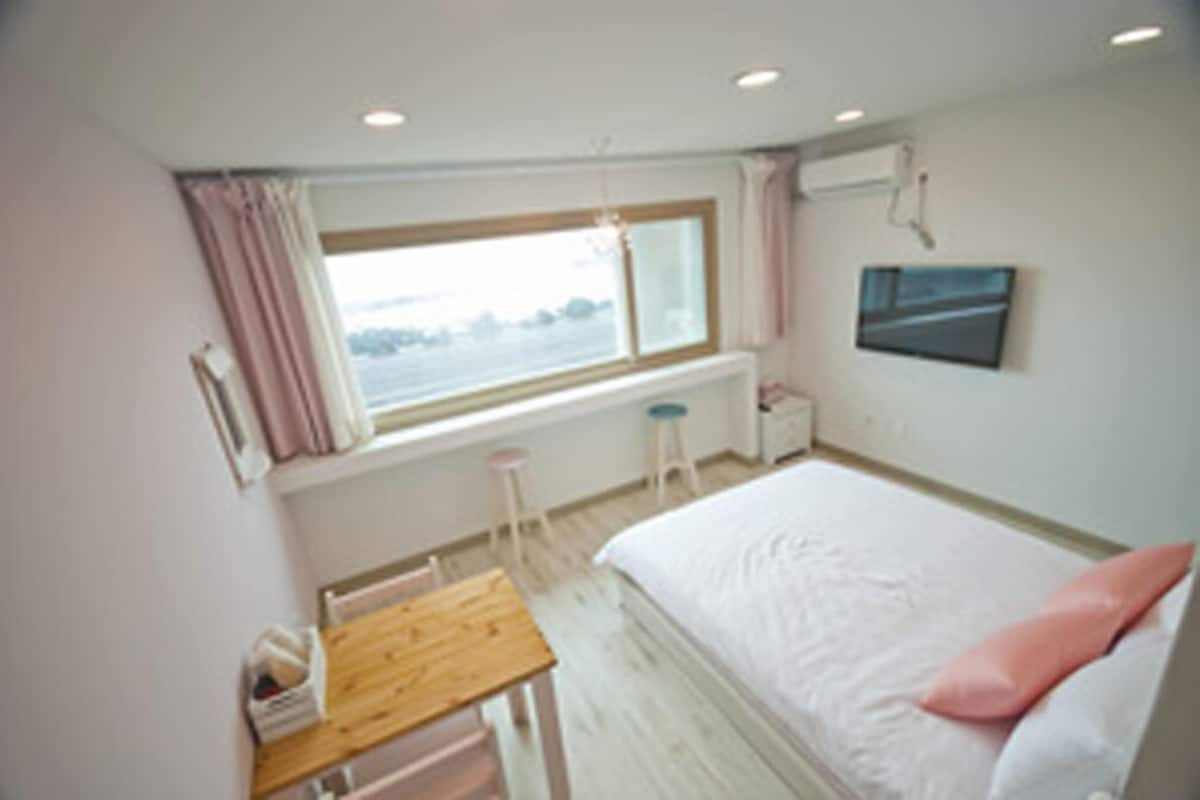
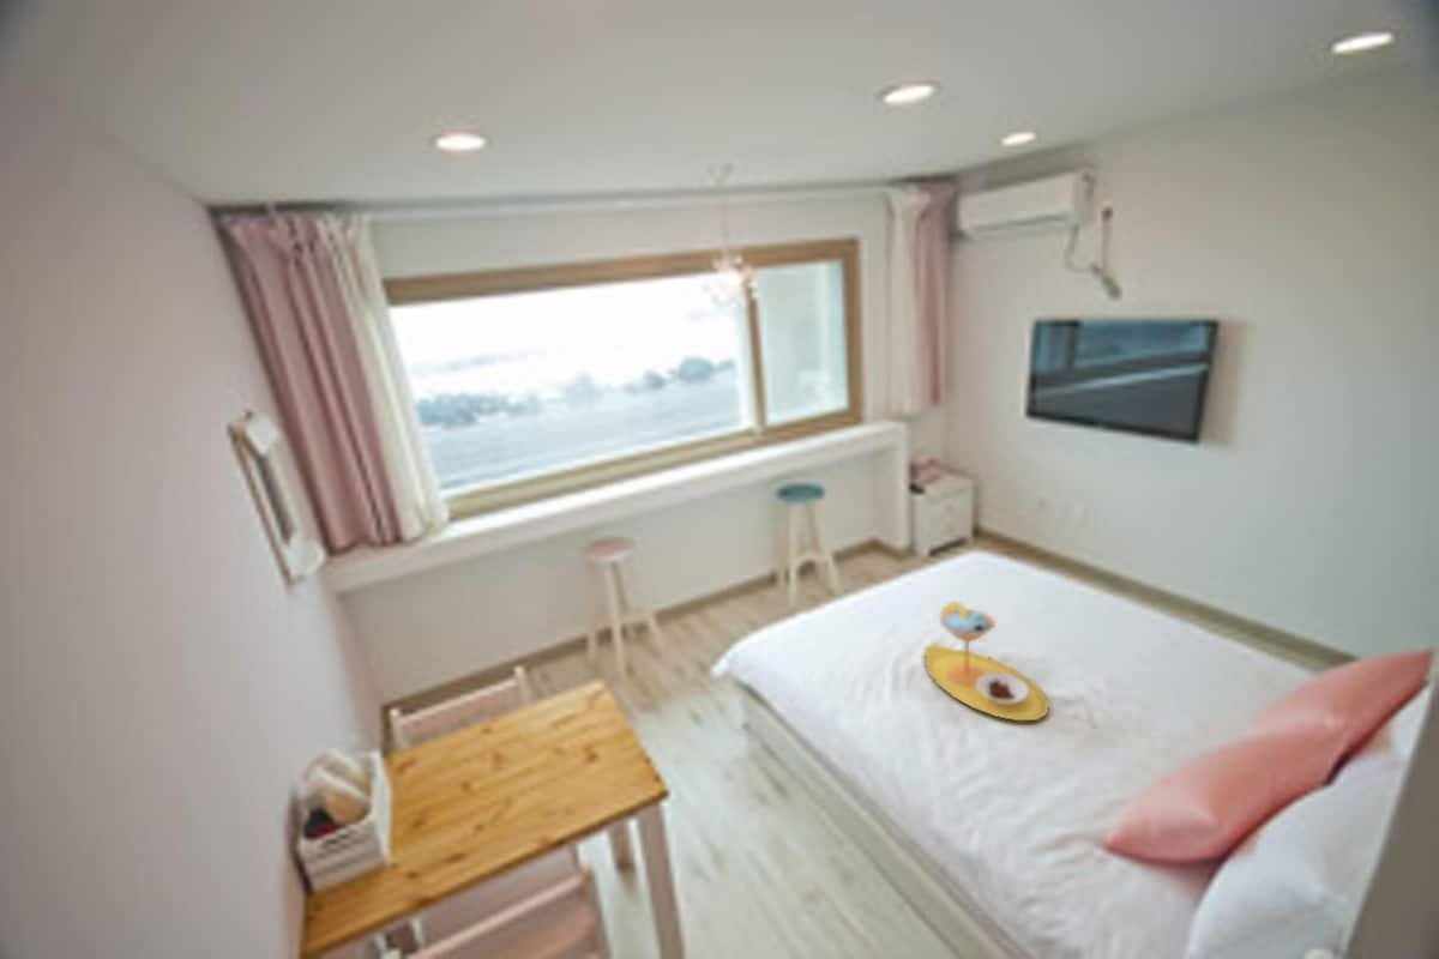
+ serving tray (977, 653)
